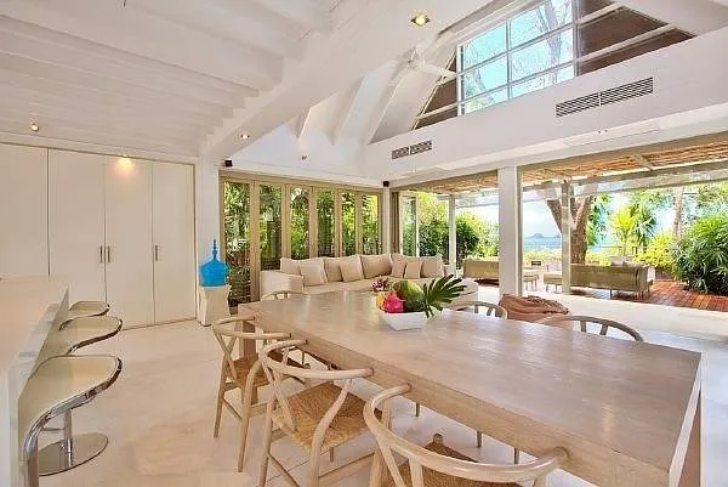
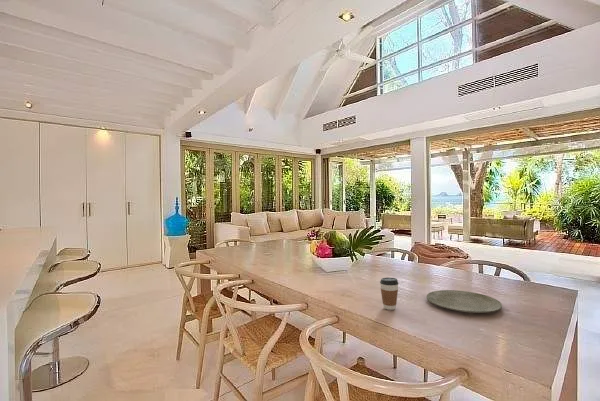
+ plate (462, 301)
+ coffee cup (389, 293)
